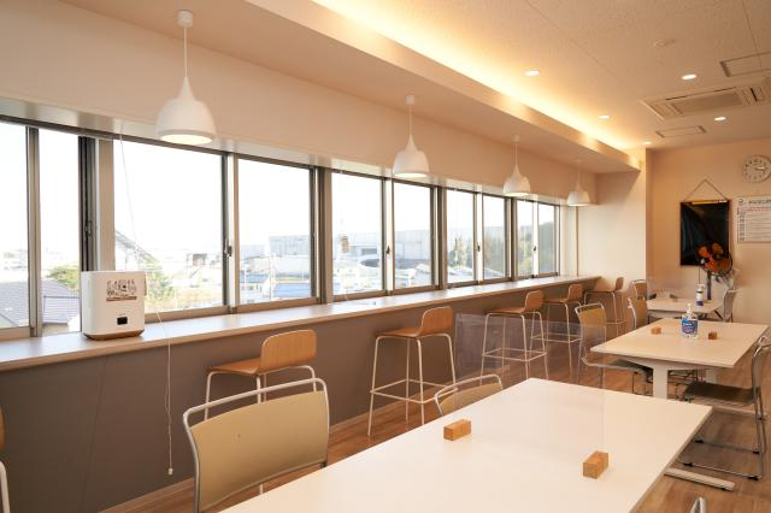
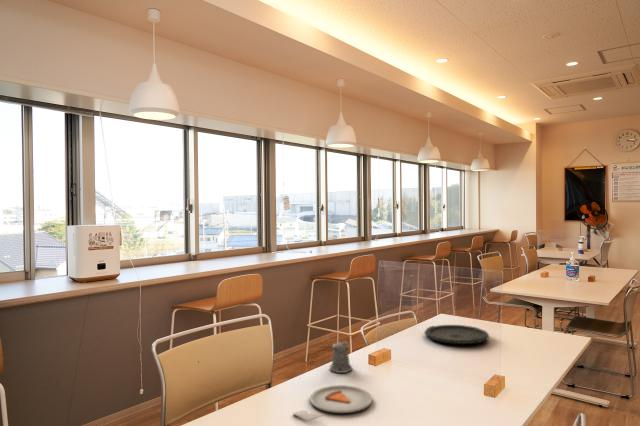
+ plate (456, 334)
+ dinner plate (332, 401)
+ pepper shaker (338, 355)
